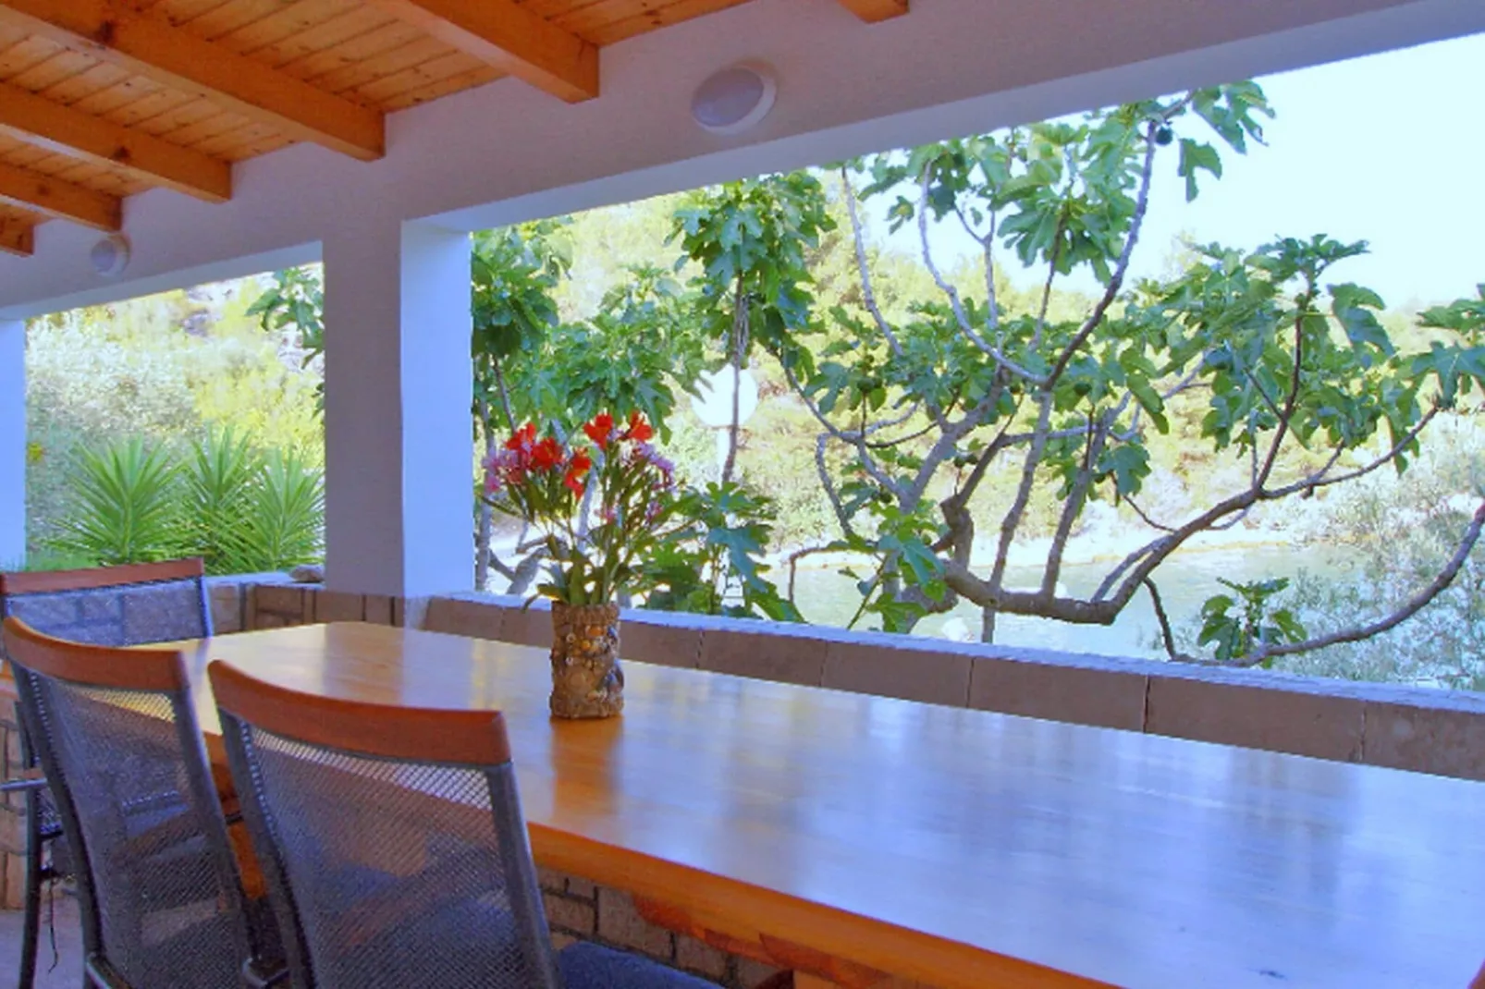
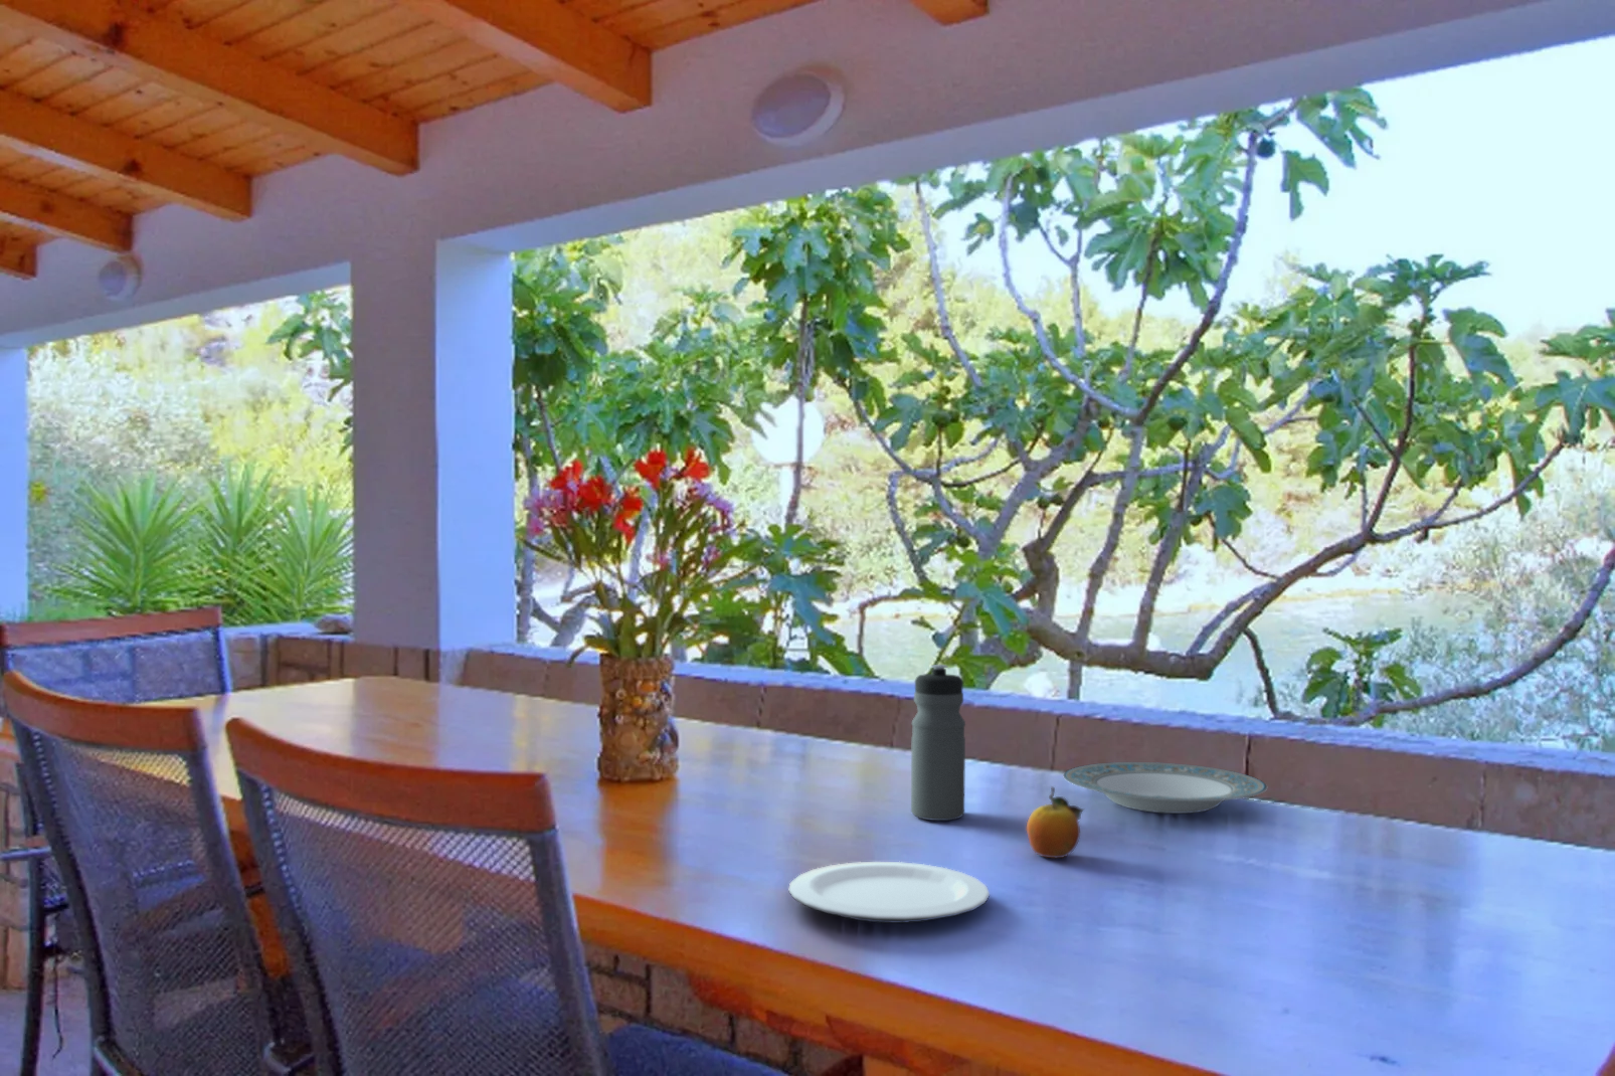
+ fruit (1061, 818)
+ plate (887, 893)
+ water bottle (938, 739)
+ plate (1162, 791)
